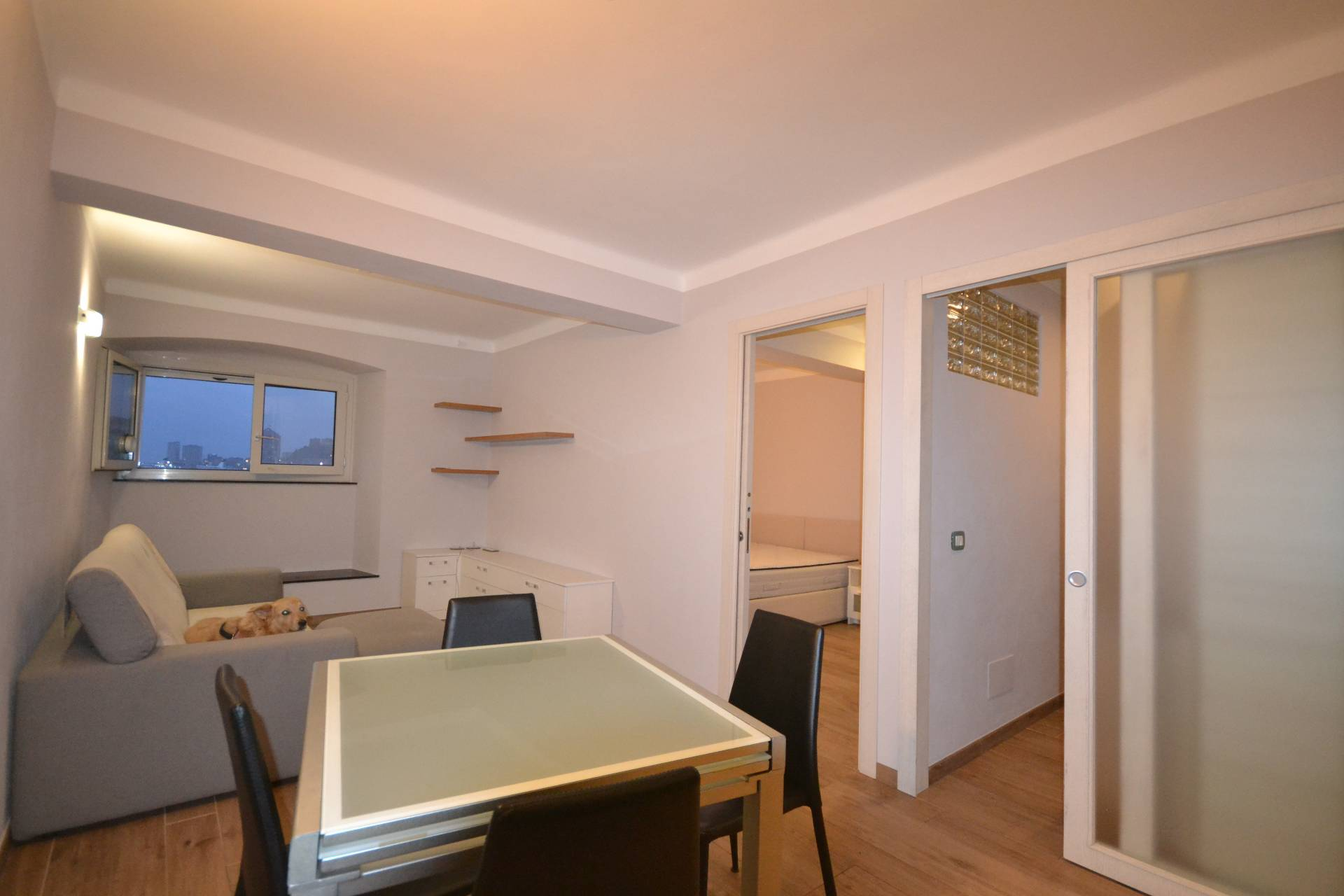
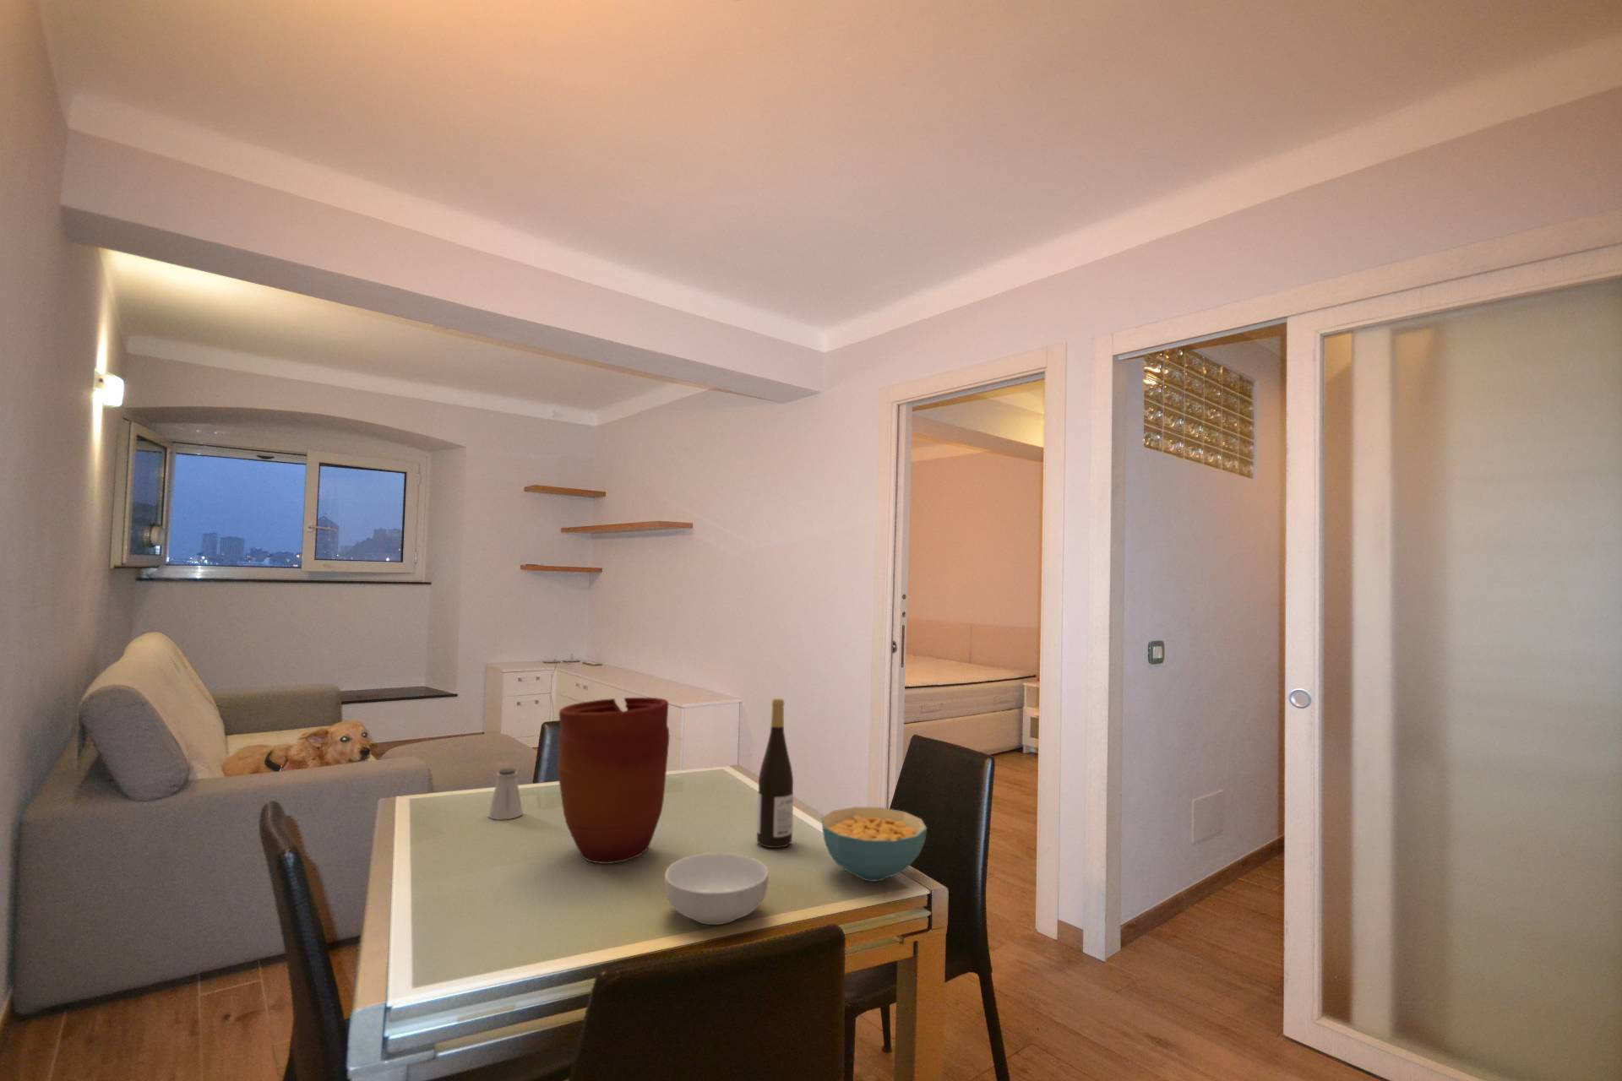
+ saltshaker (506, 793)
+ vase (612, 777)
+ cereal bowl (717, 892)
+ wine bottle (776, 771)
+ cereal bowl (873, 849)
